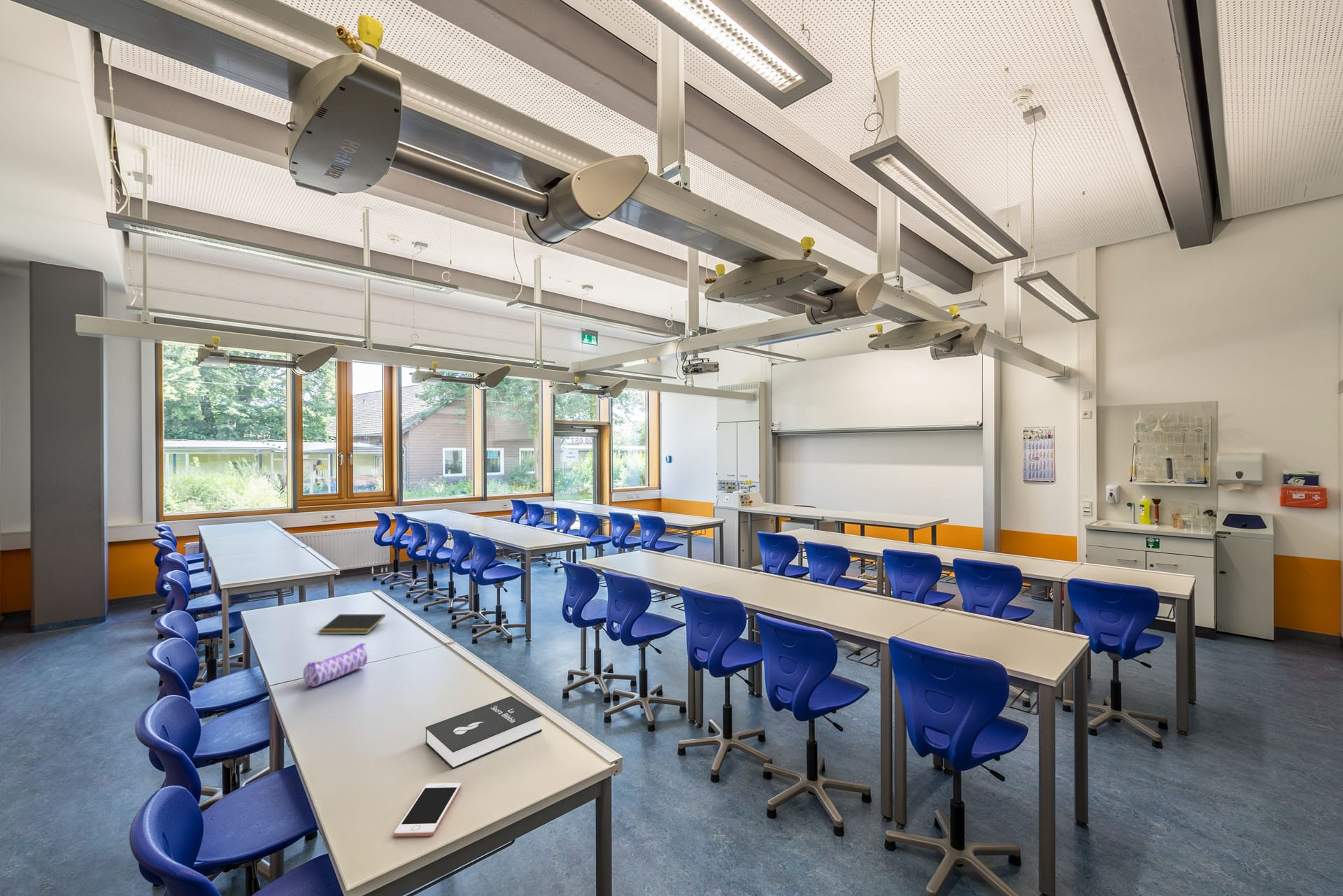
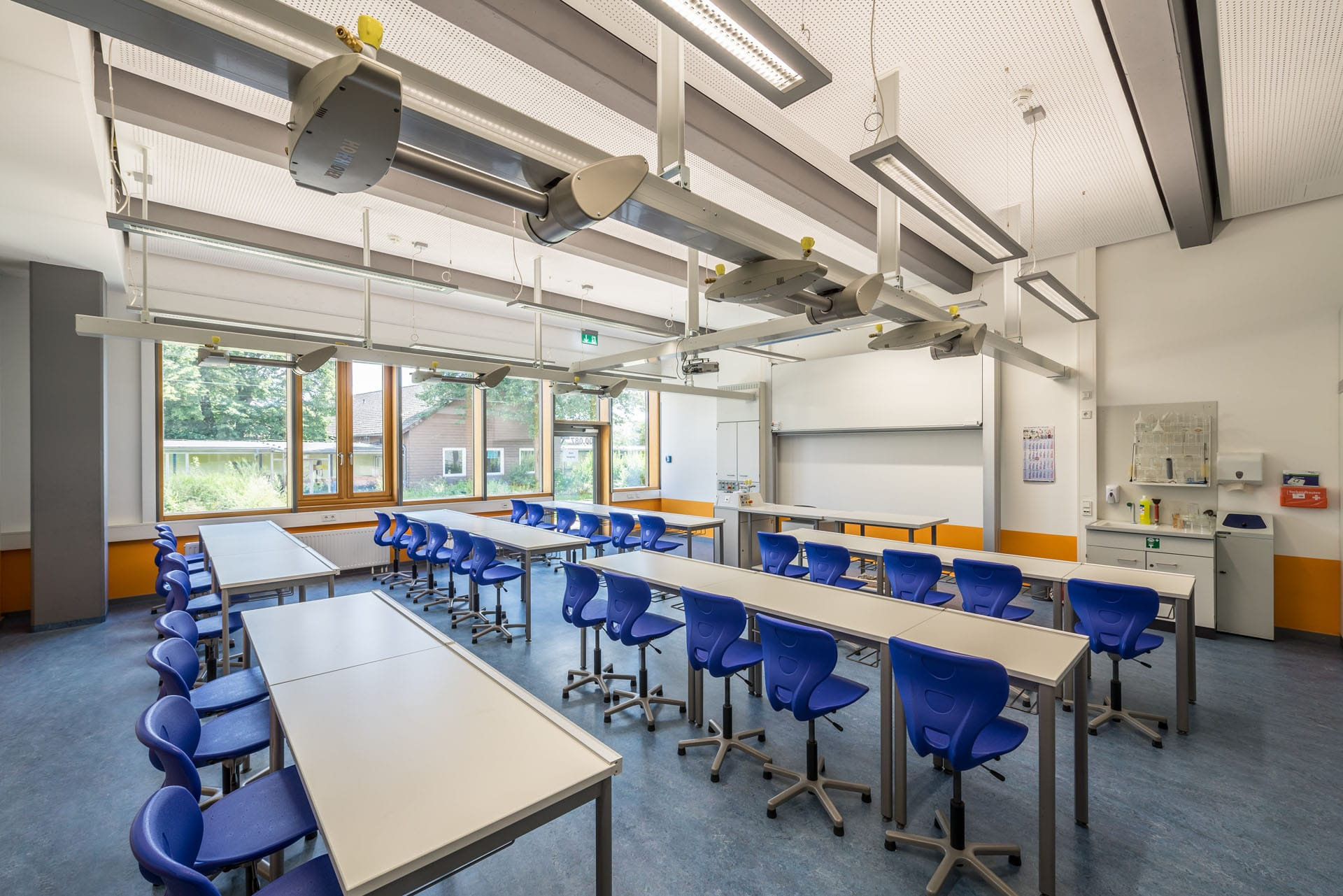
- pencil case (336, 664)
- booklet (485, 728)
- notepad (353, 624)
- cell phone (429, 807)
